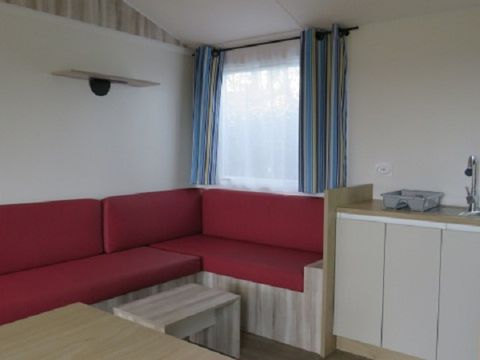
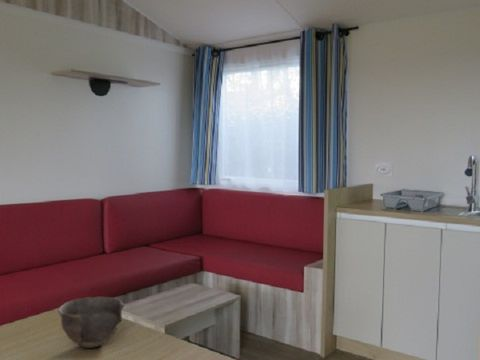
+ ceramic bowl (91, 324)
